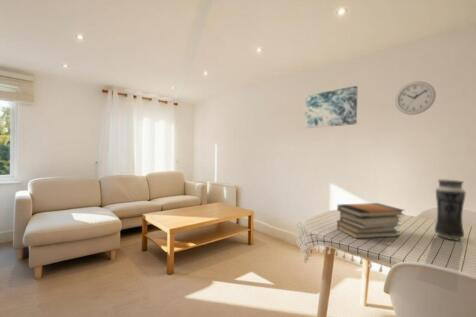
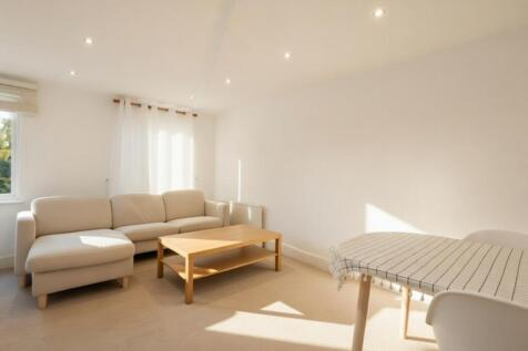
- vase (449, 208)
- wall art (329, 108)
- book stack (368, 219)
- wall clock (414, 98)
